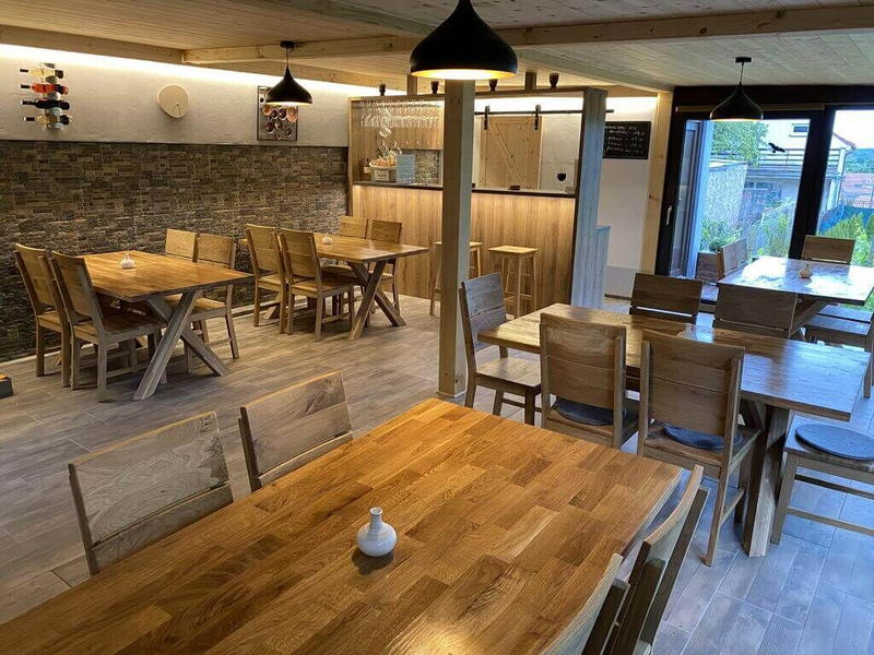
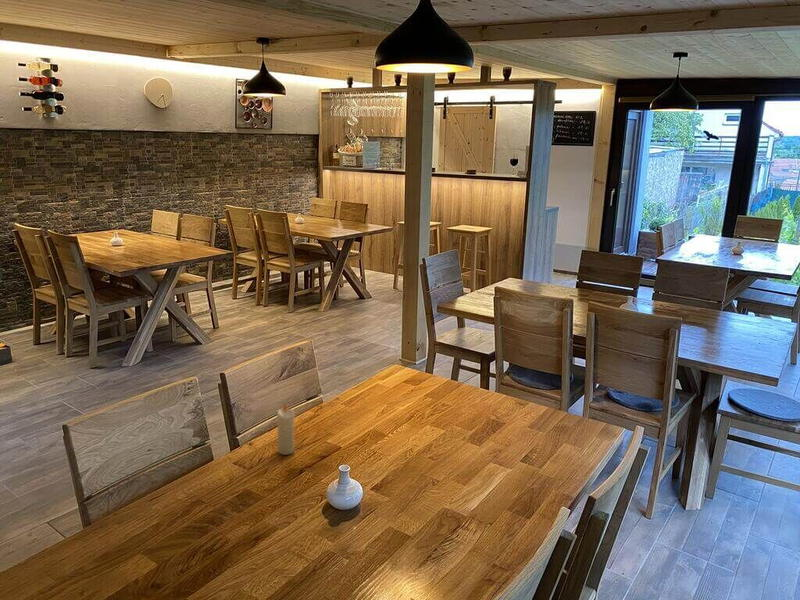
+ candle (286, 427)
